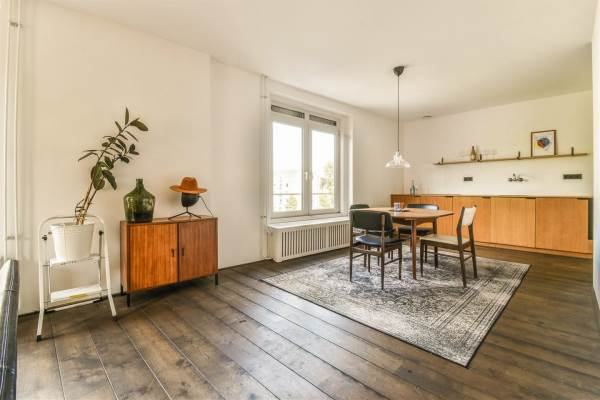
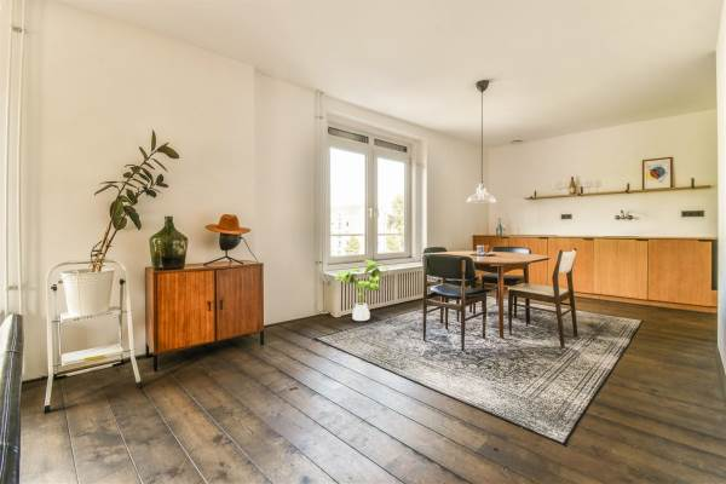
+ house plant (369, 289)
